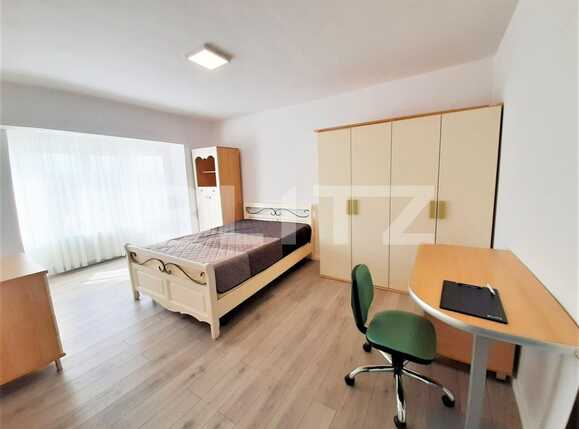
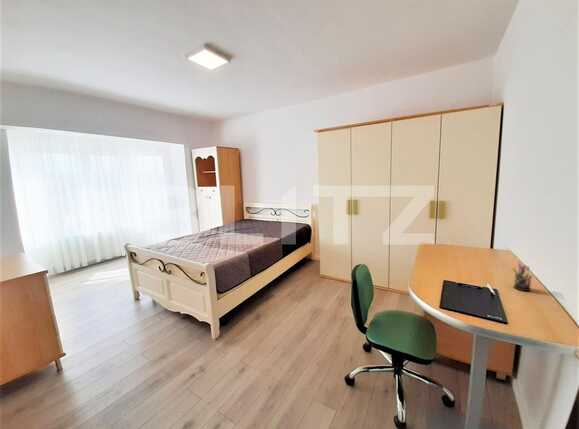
+ pen holder (520, 276)
